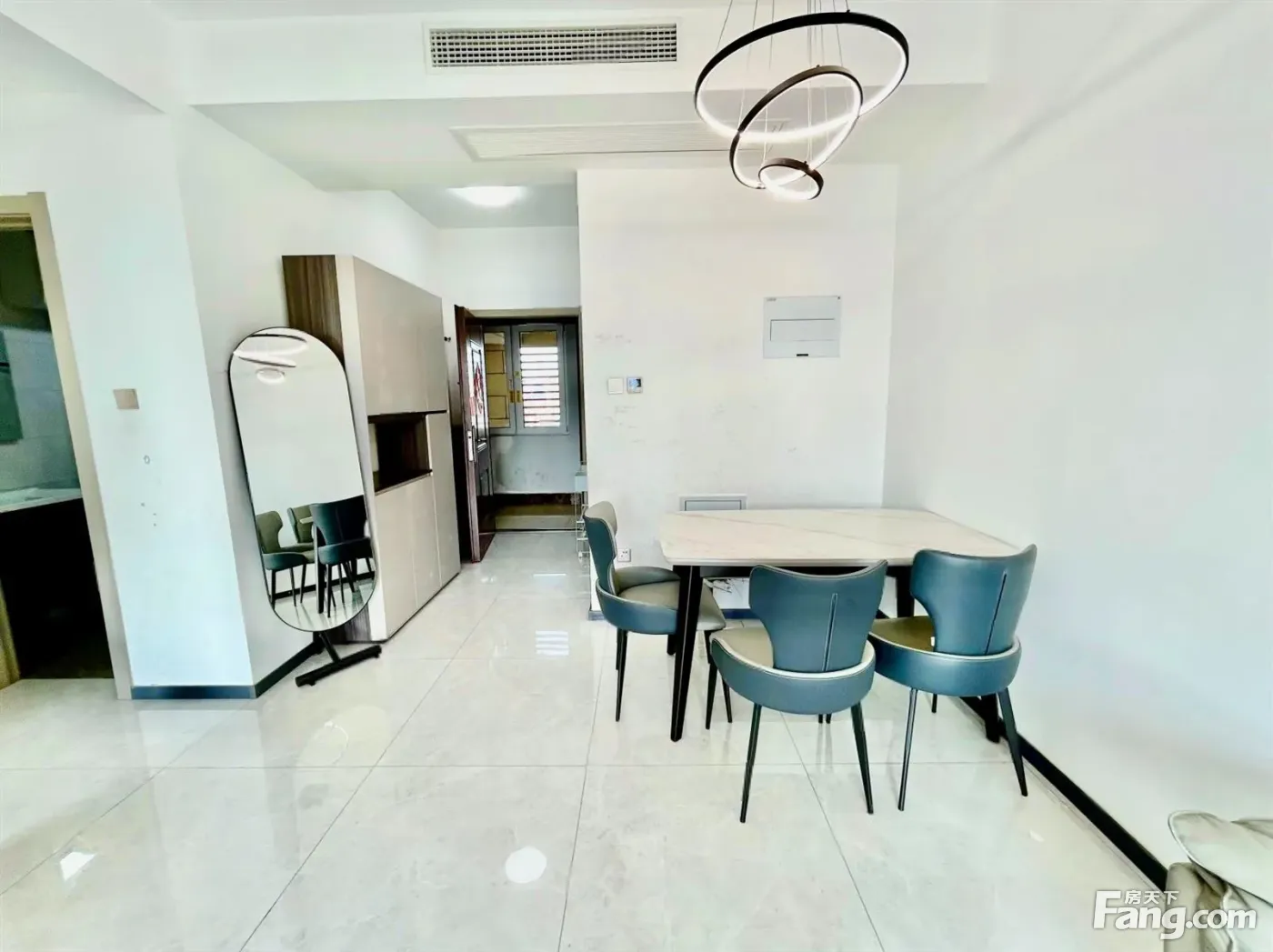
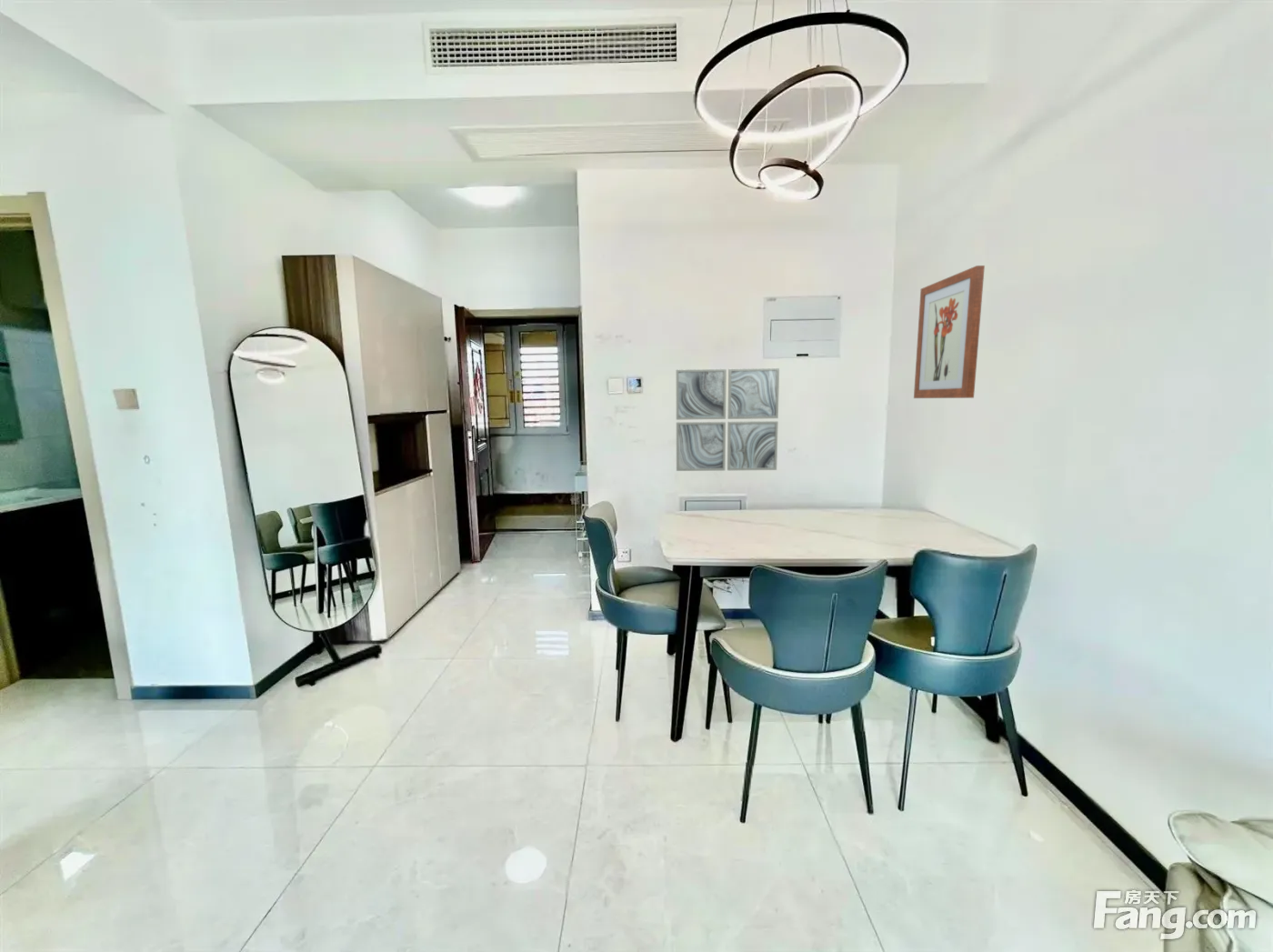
+ wall art (945, 339)
+ wall art (727, 418)
